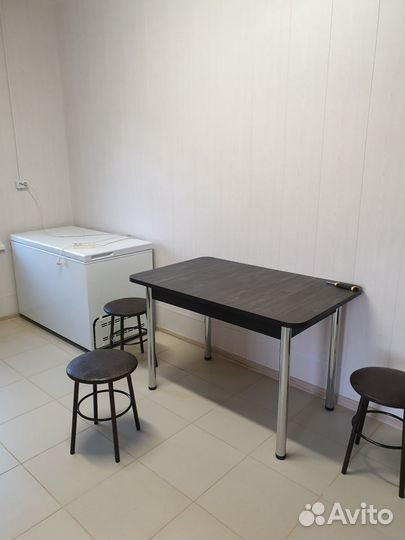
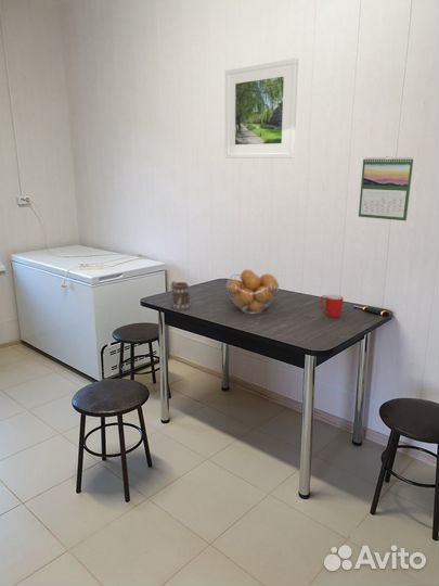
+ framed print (258, 112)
+ mug (179, 294)
+ mug (331, 305)
+ fruit basket (251, 291)
+ calendar (384, 188)
